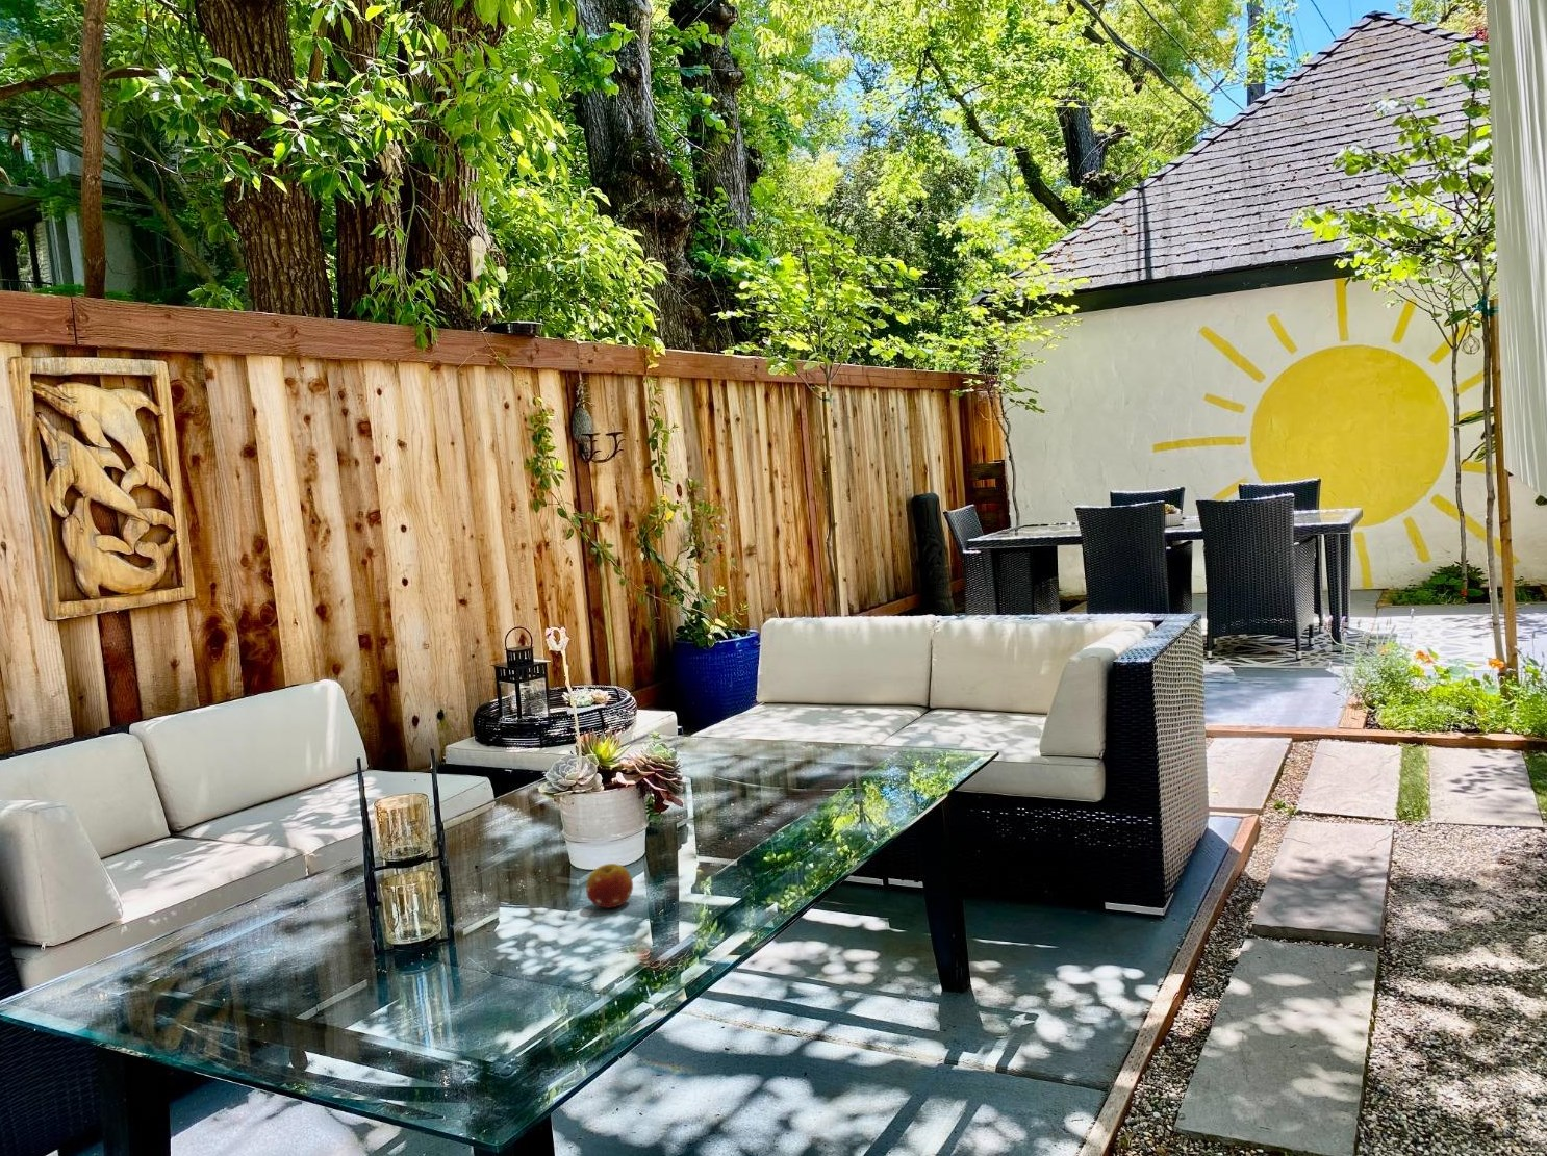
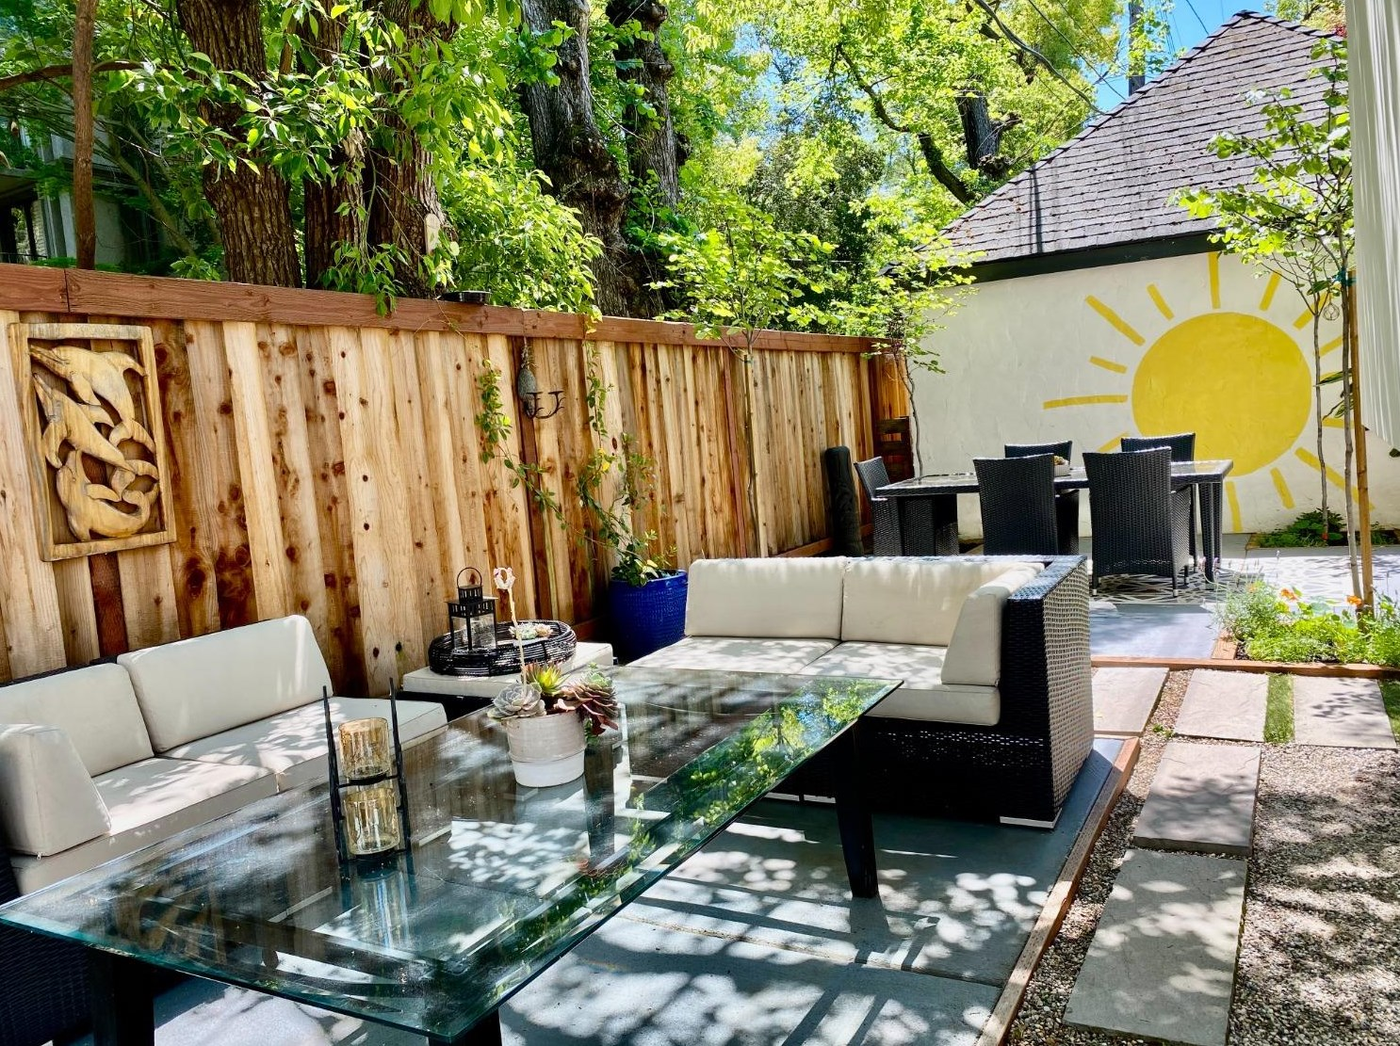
- fruit (610, 885)
